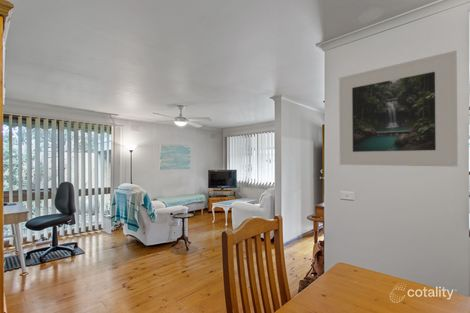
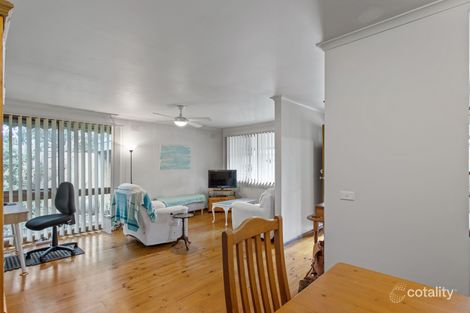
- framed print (389, 115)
